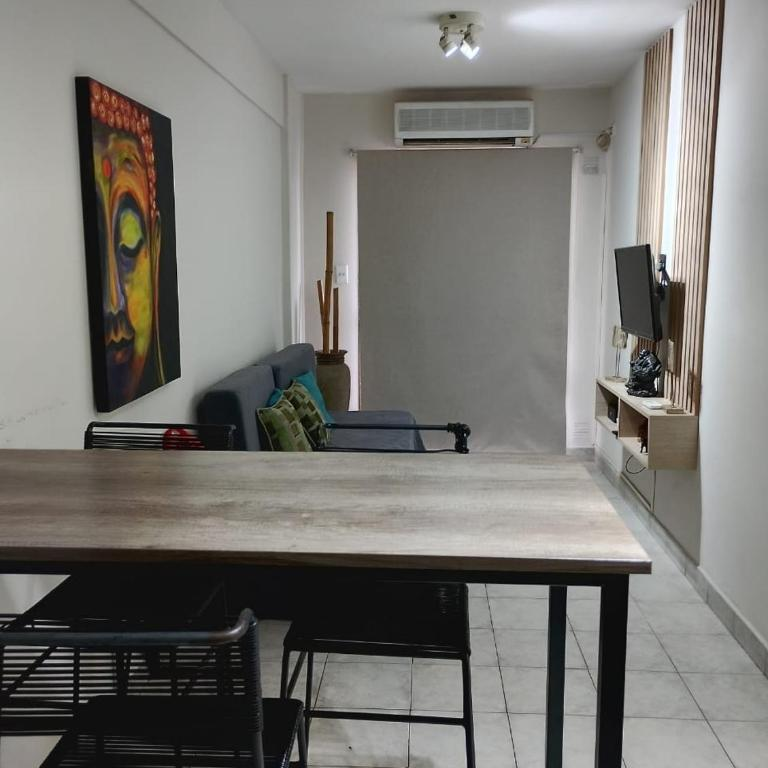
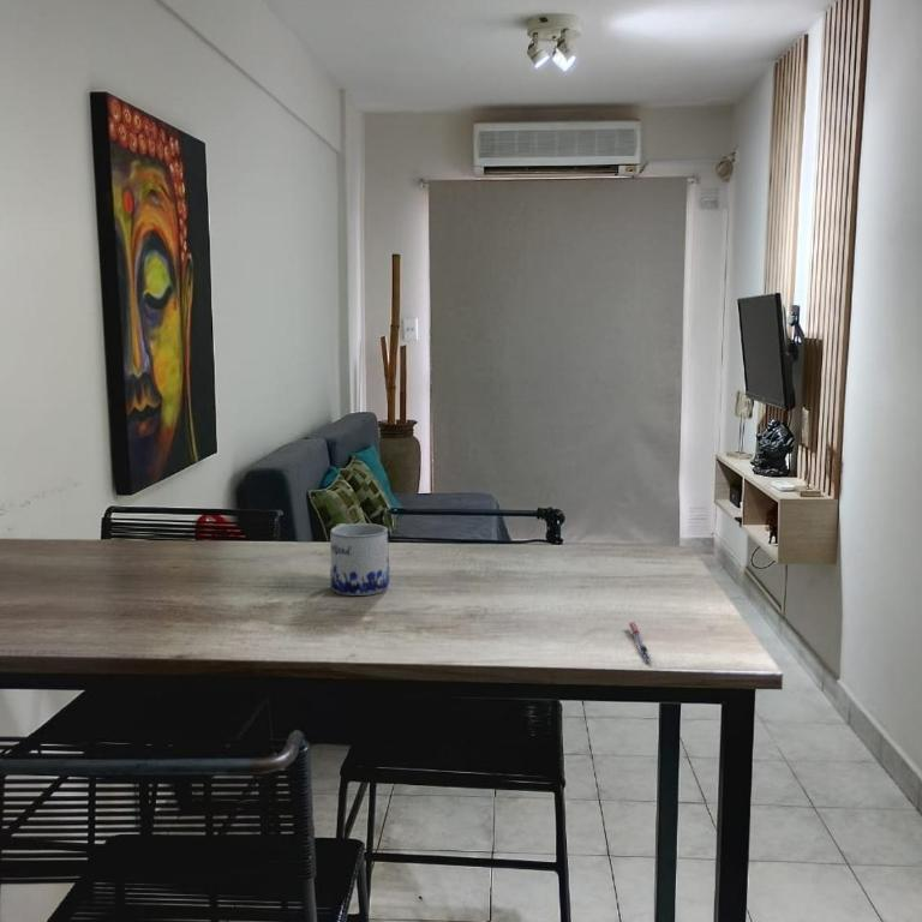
+ pen (640, 641)
+ mug (355, 556)
